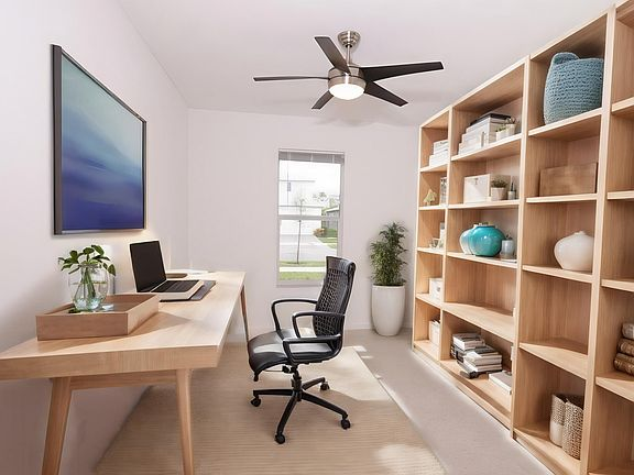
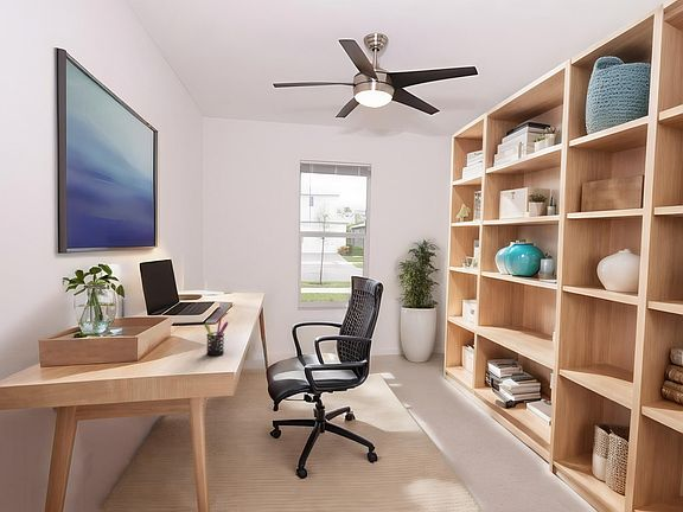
+ pen holder (213, 335)
